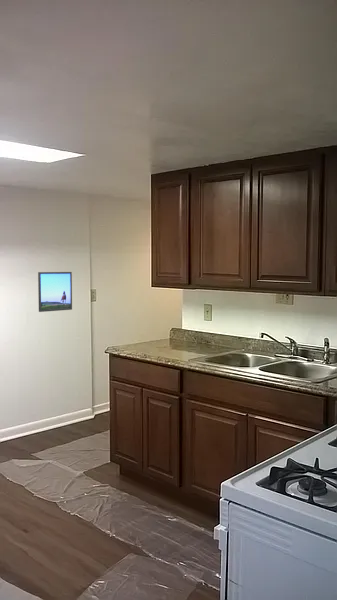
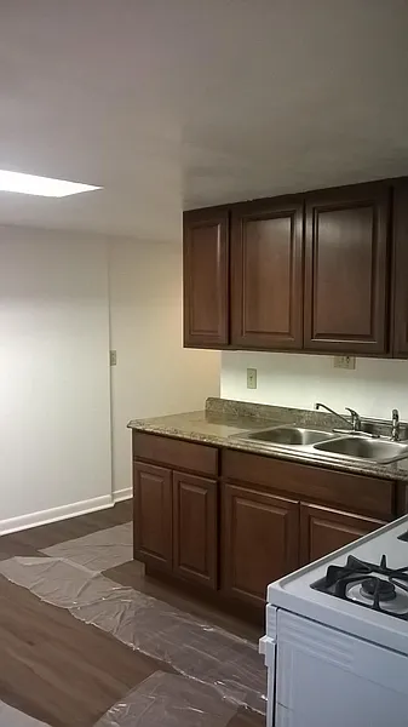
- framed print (55, 291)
